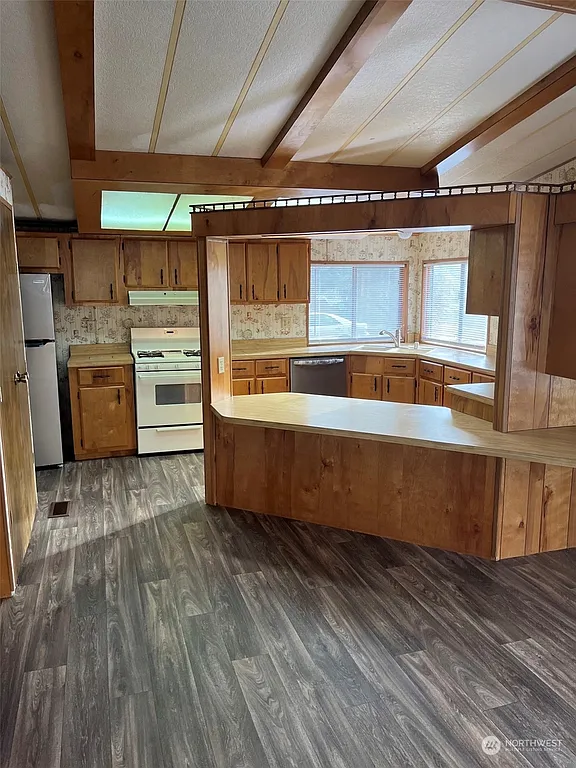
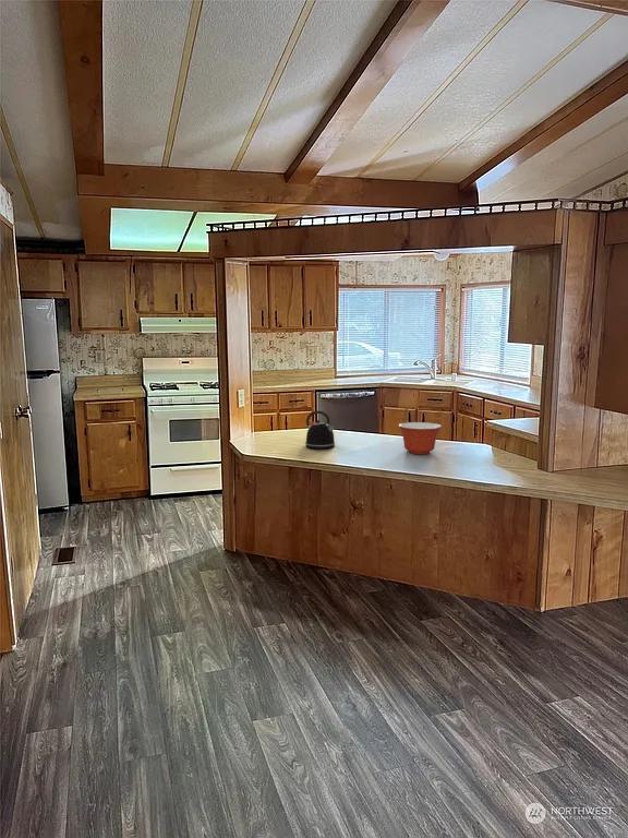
+ kettle (319, 428)
+ mixing bowl (419, 439)
